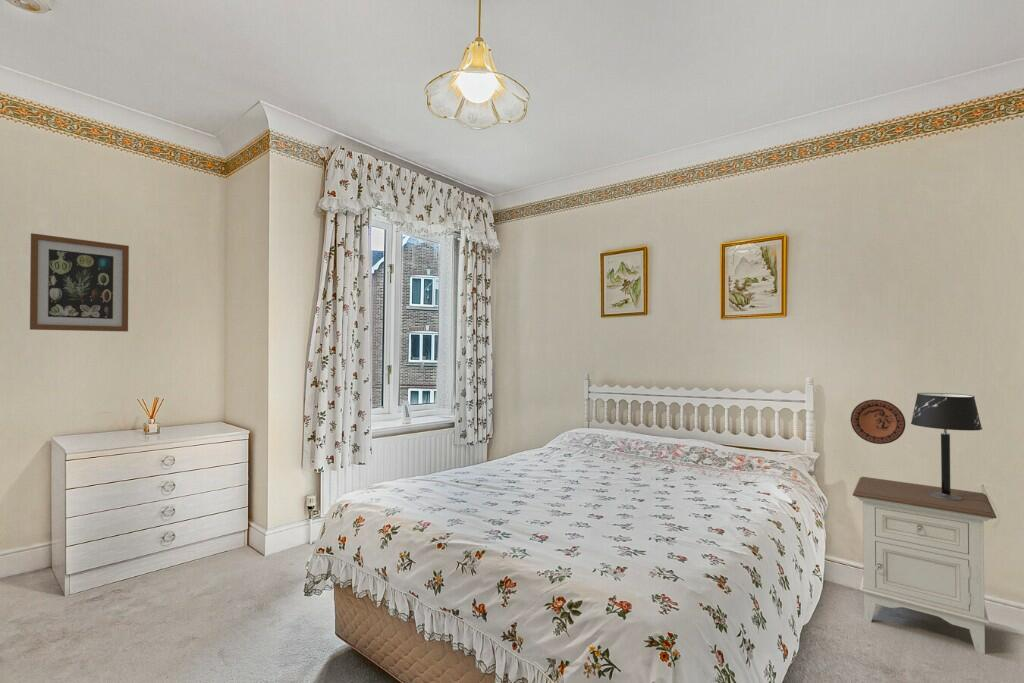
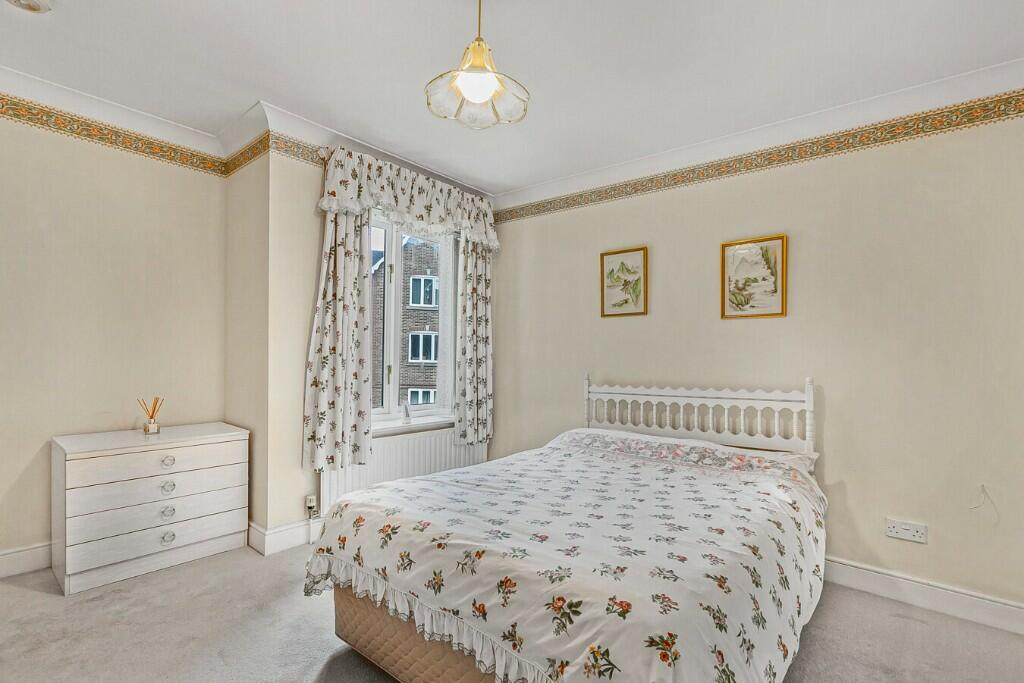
- nightstand (919, 557)
- decorative plate (877, 421)
- table lamp (945, 445)
- wall art (82, 285)
